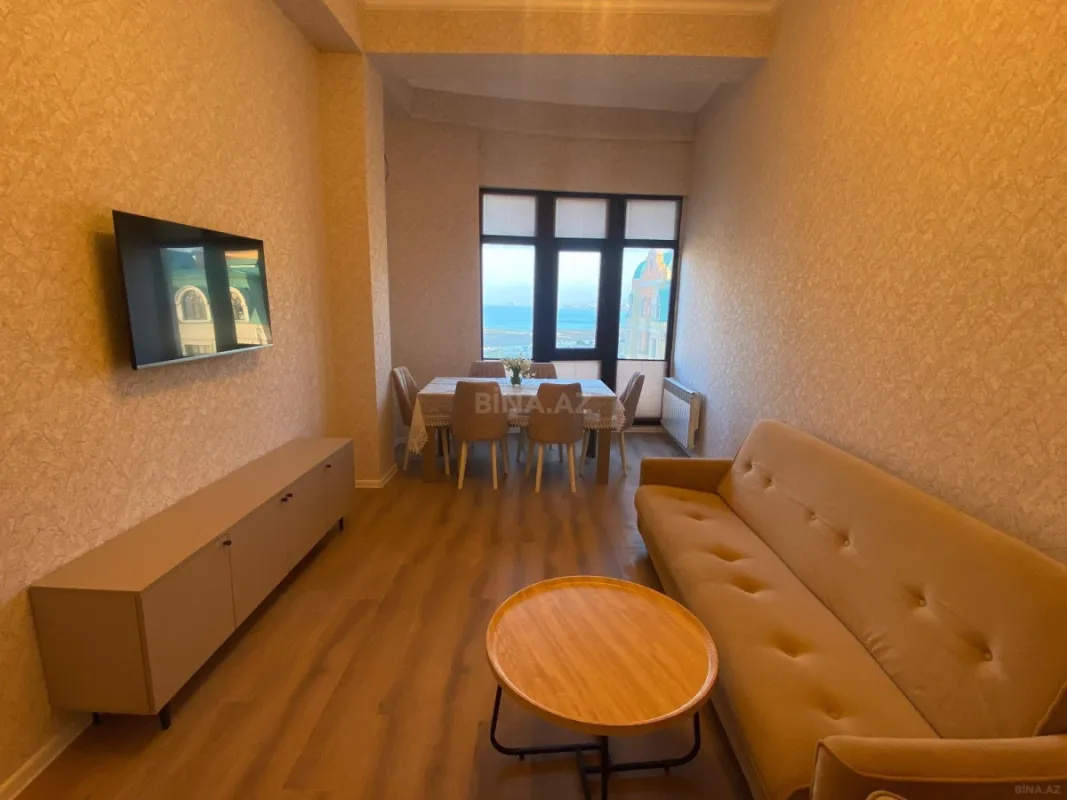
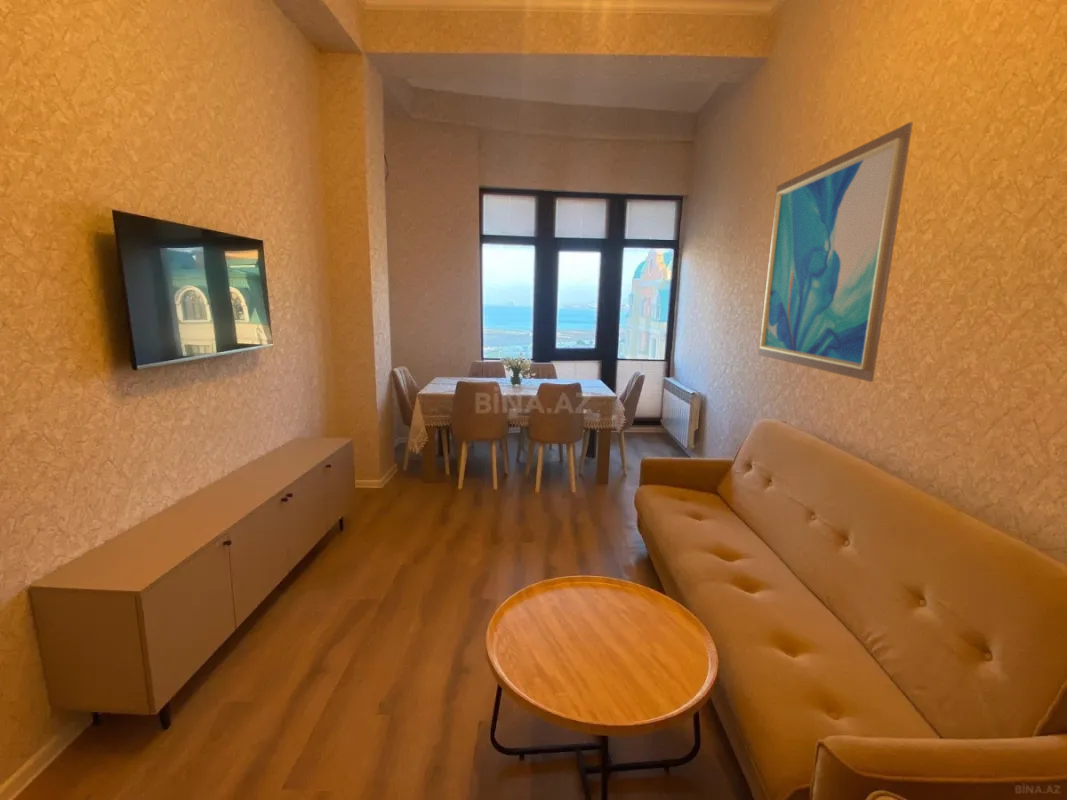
+ wall art (815, 267)
